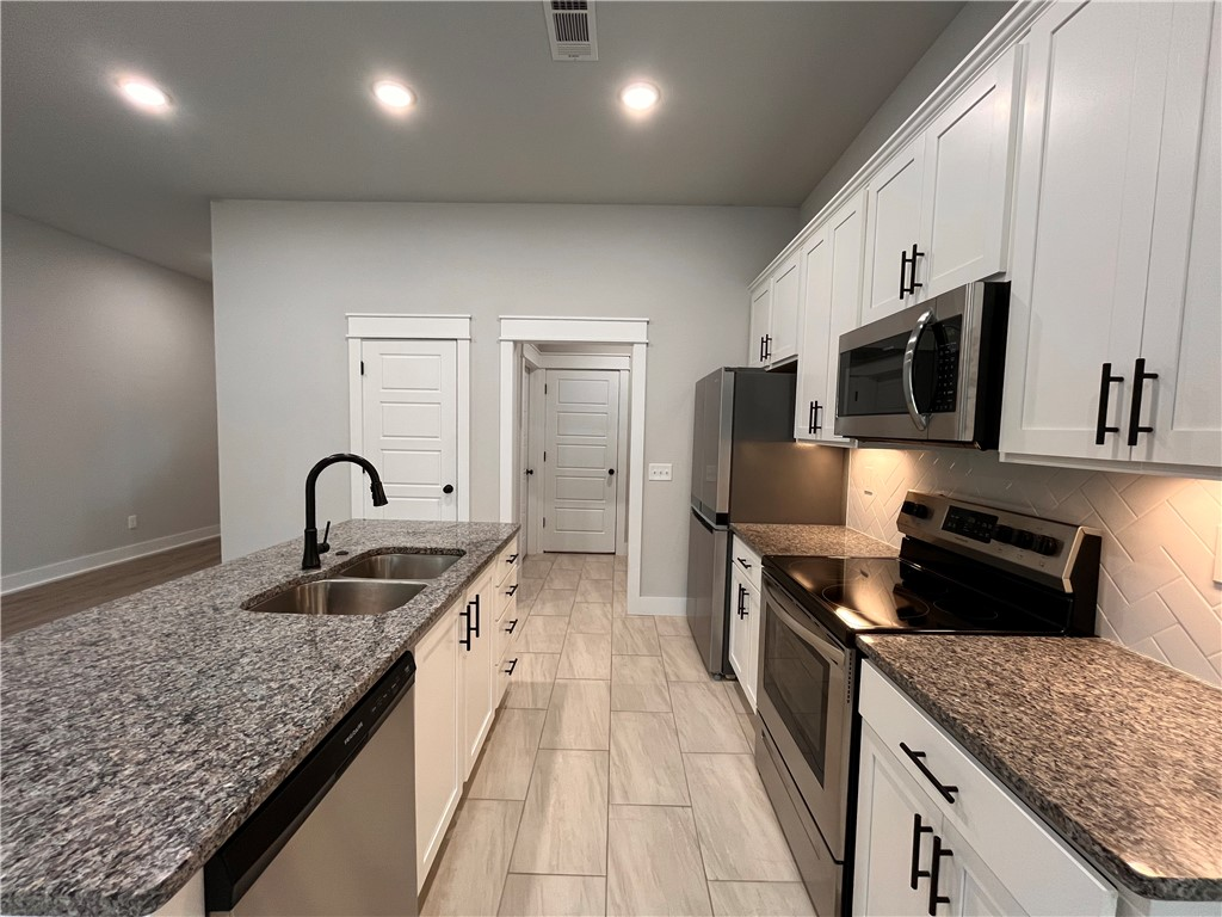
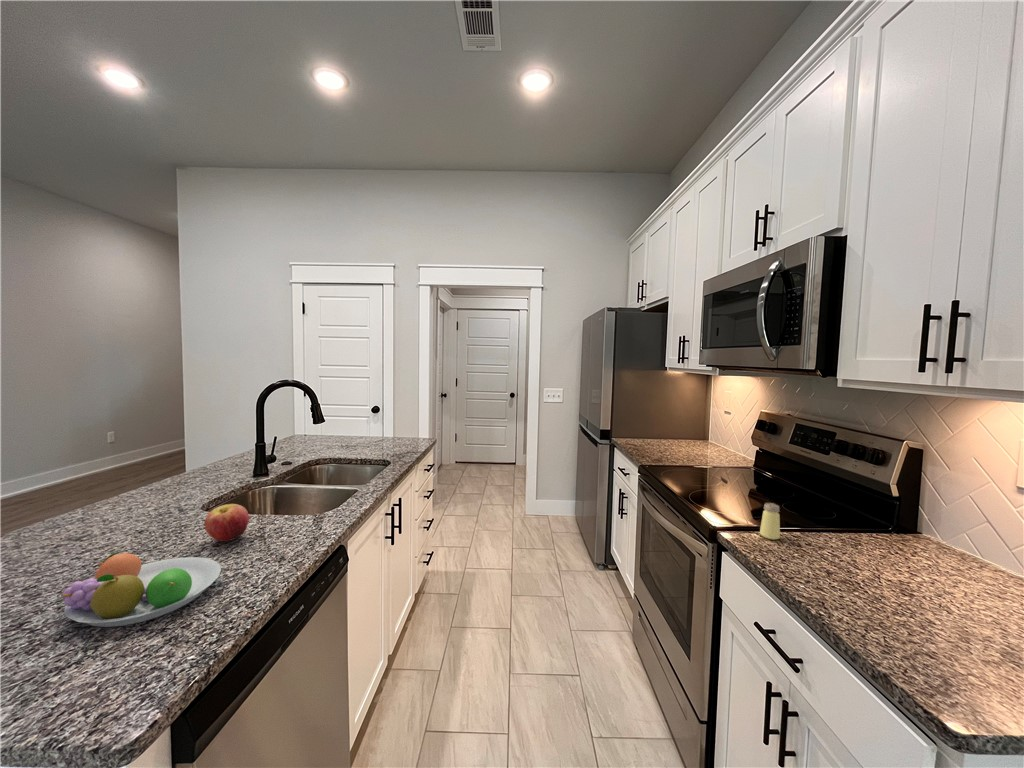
+ apple (227, 522)
+ fruit bowl (148, 576)
+ saltshaker (770, 520)
